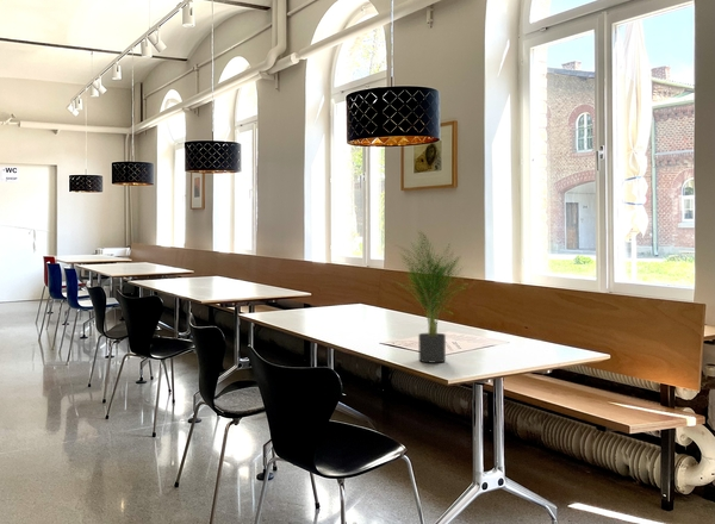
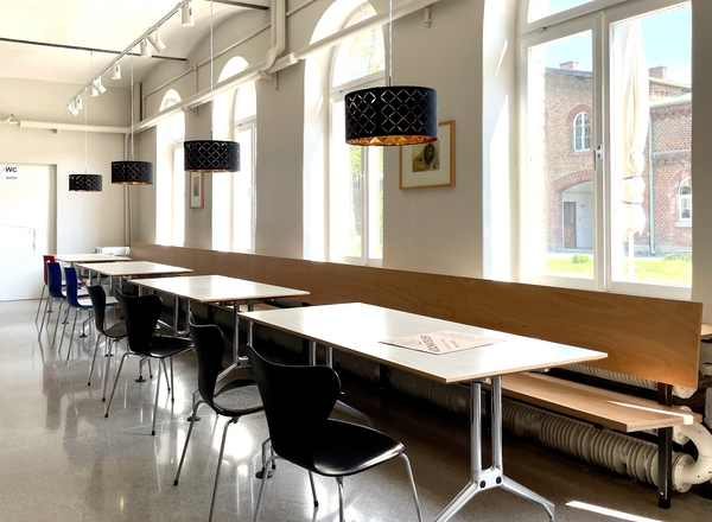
- potted plant (436, 294)
